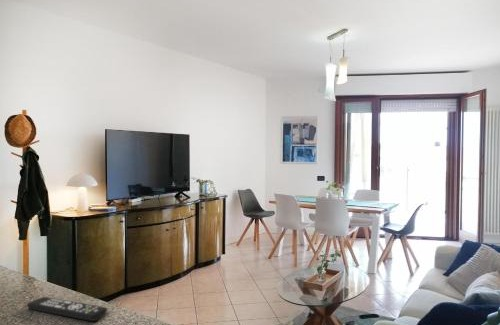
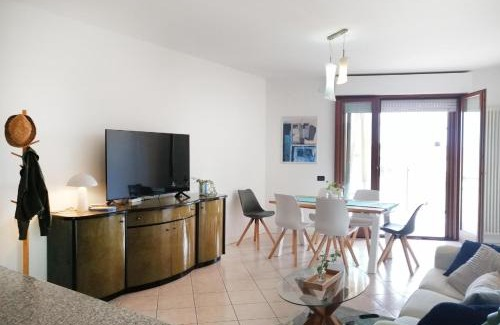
- remote control (66, 308)
